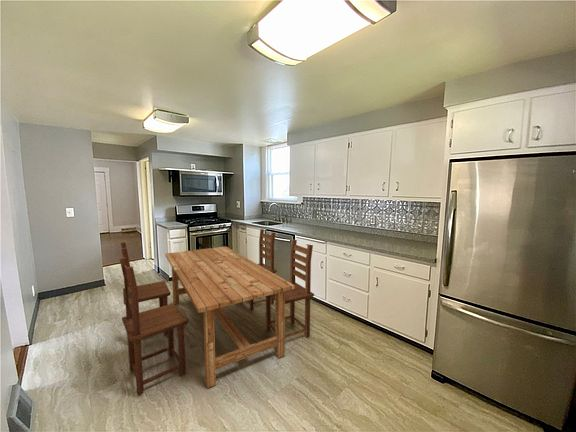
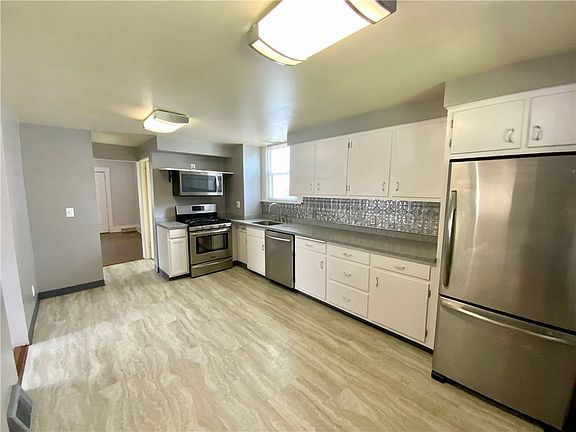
- dining table (214, 283)
